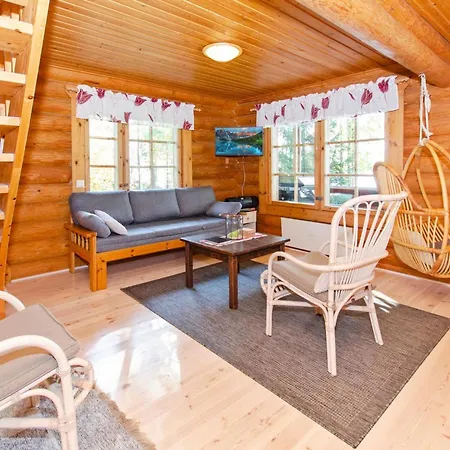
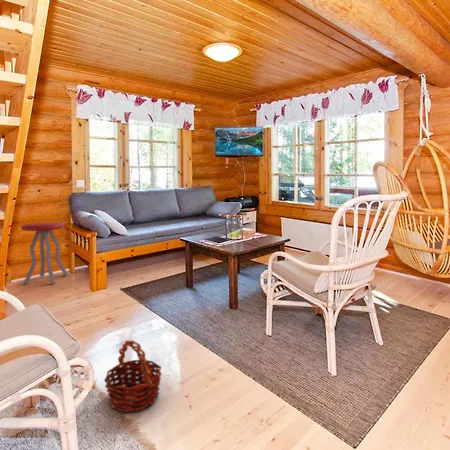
+ basket (133, 369)
+ side table (46, 252)
